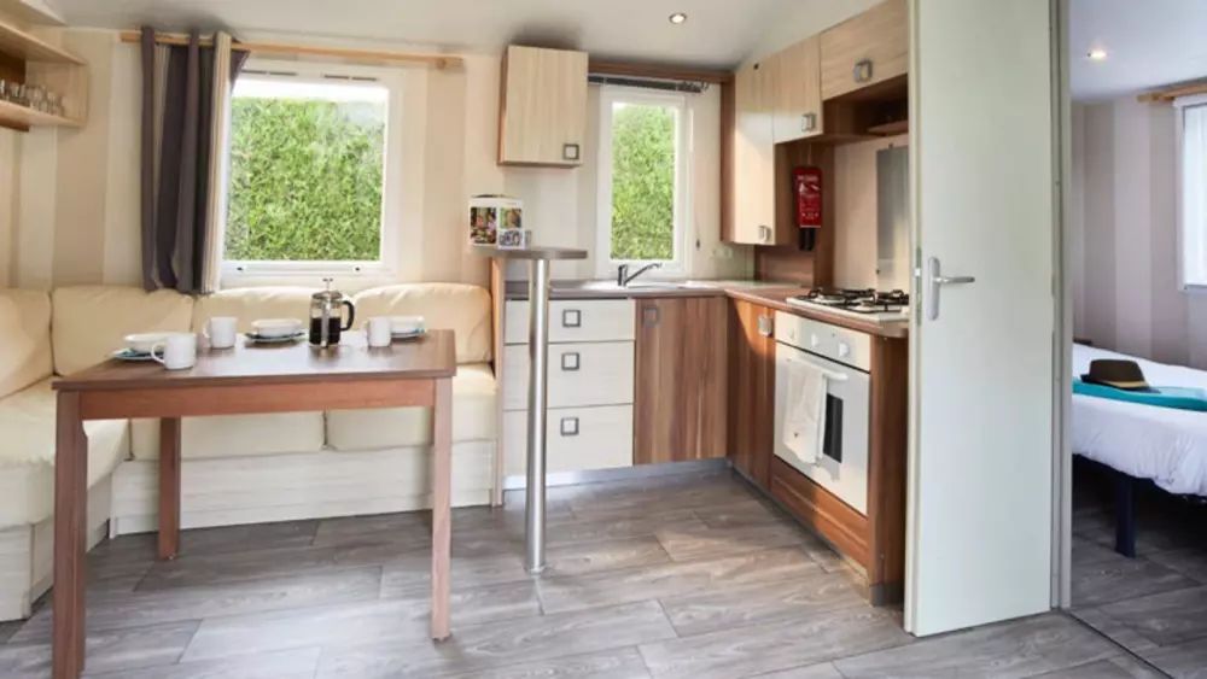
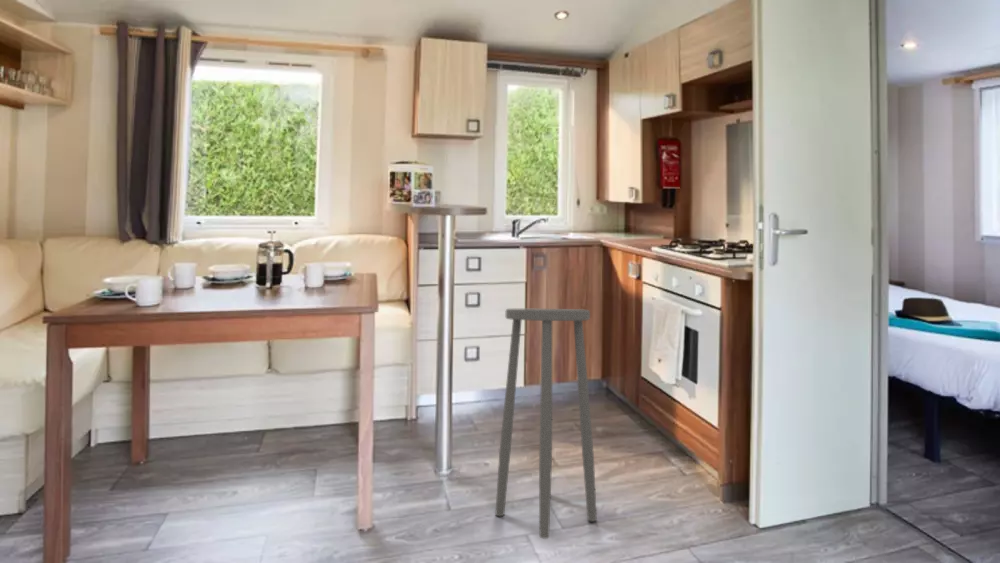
+ stool (546, 412)
